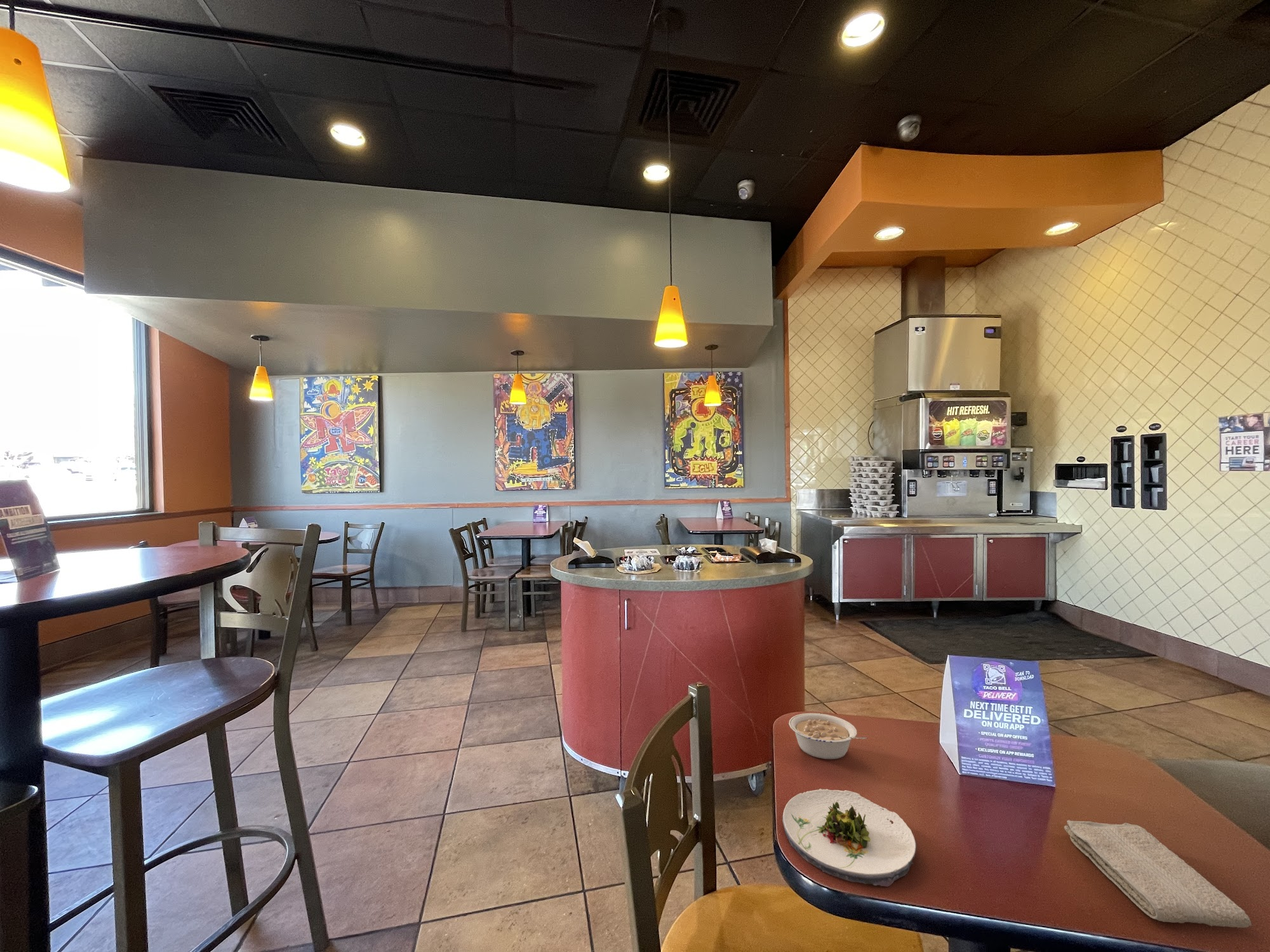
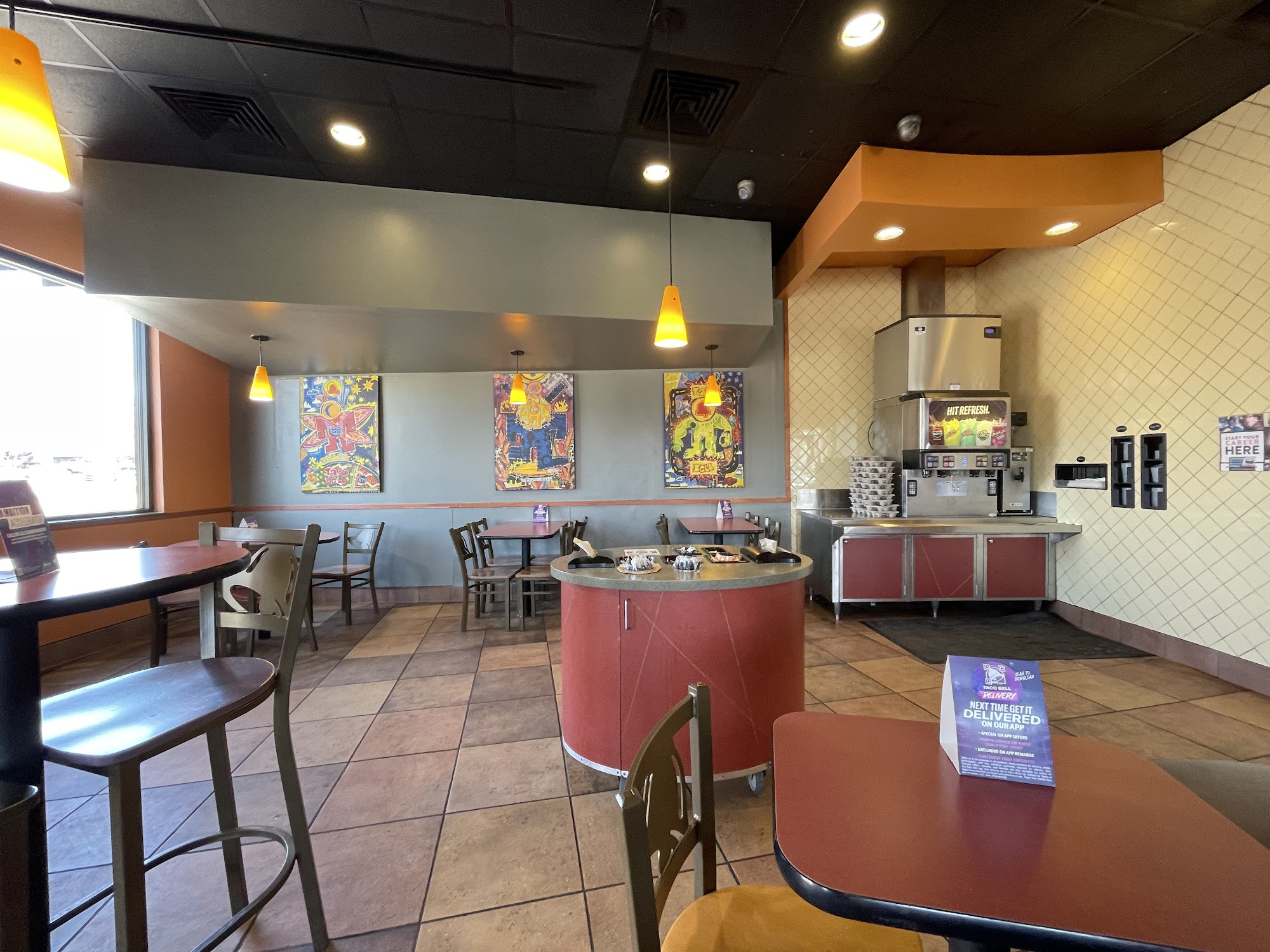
- salad plate (845, 823)
- washcloth (1145, 866)
- legume (825, 736)
